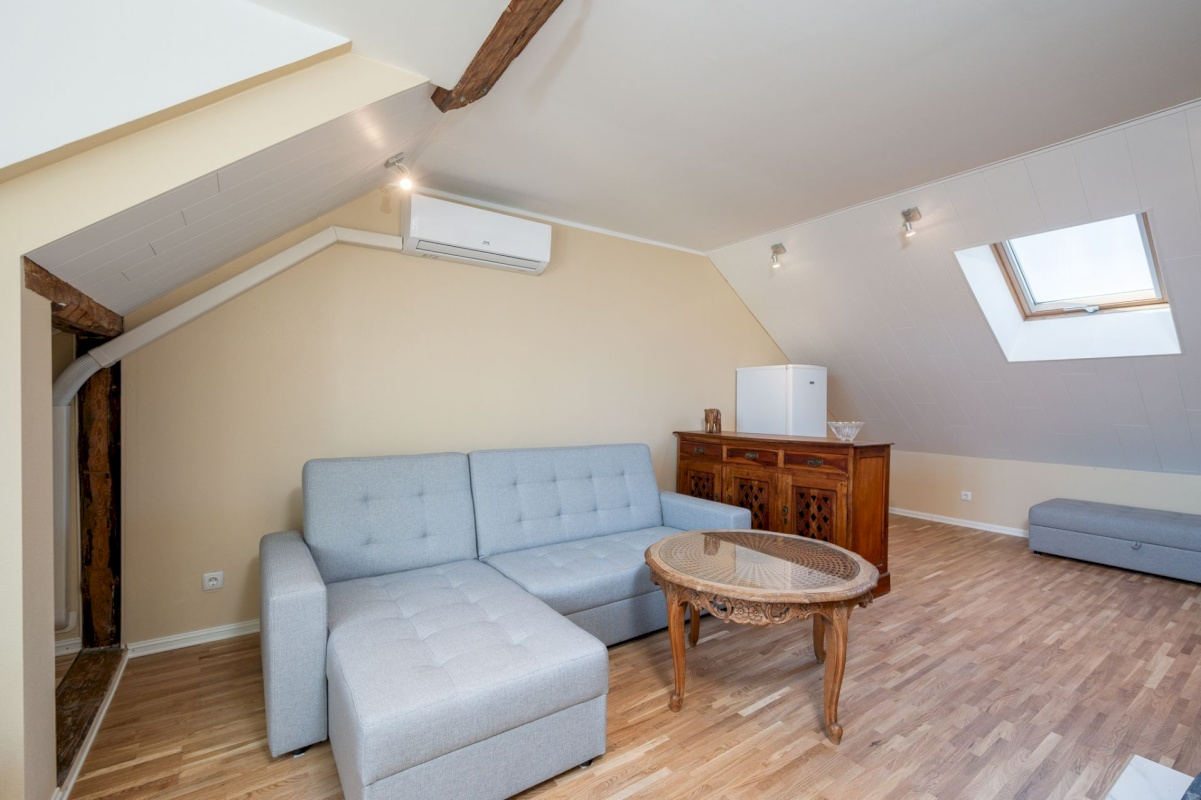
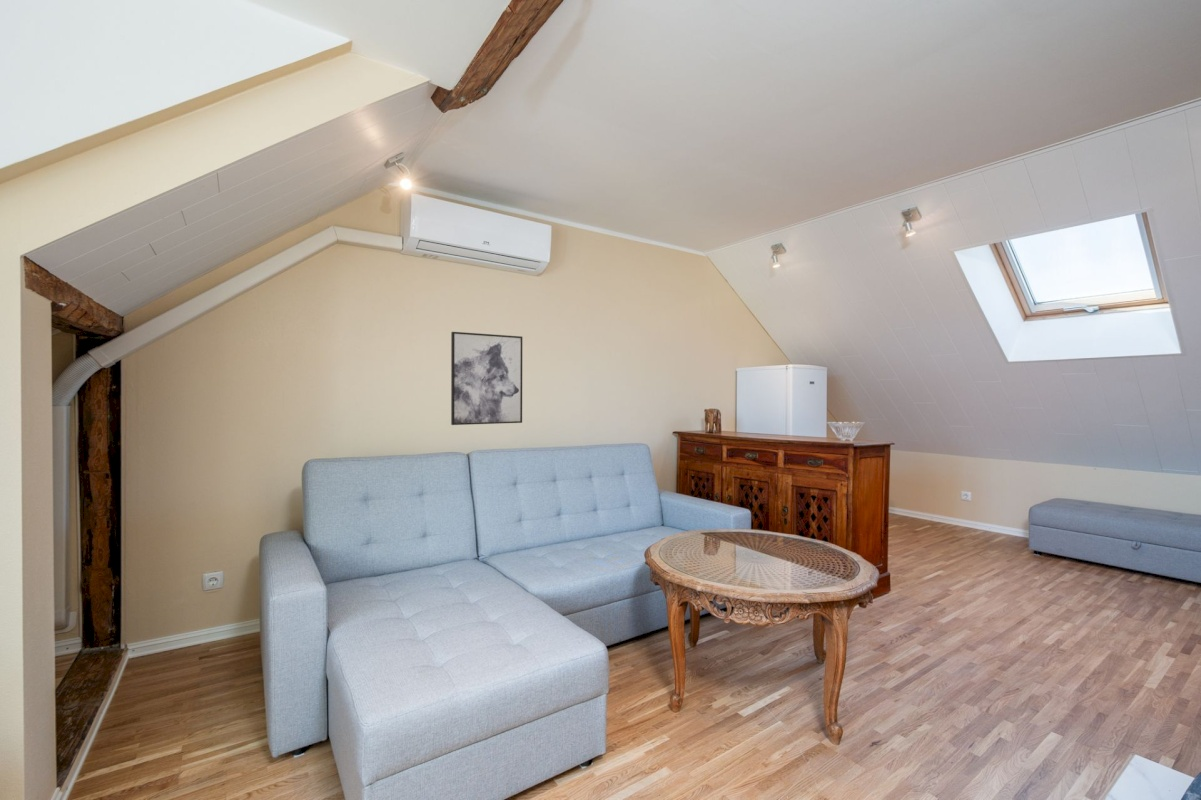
+ wall art (488, 379)
